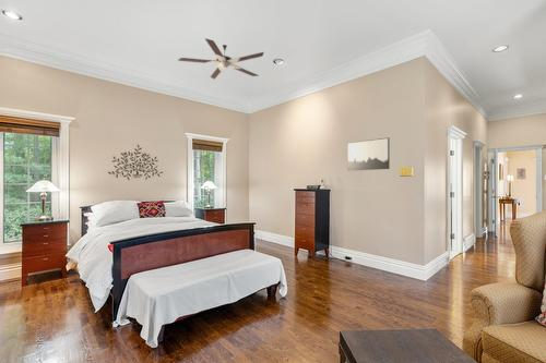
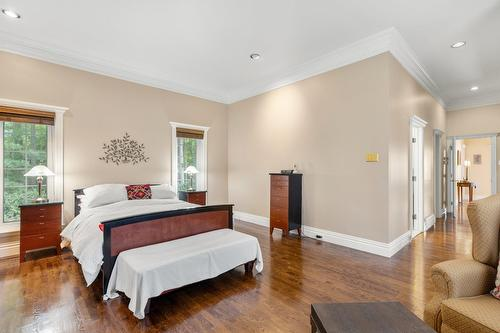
- ceiling fan (221, 57)
- wall art (367, 155)
